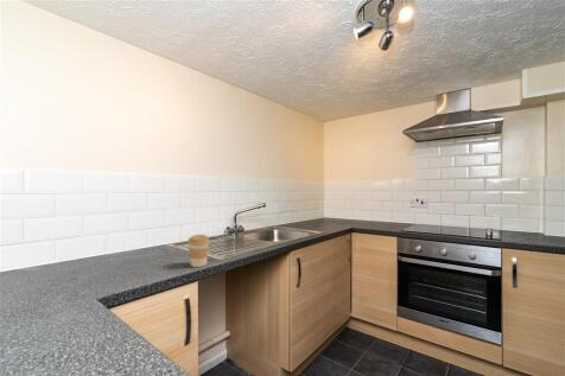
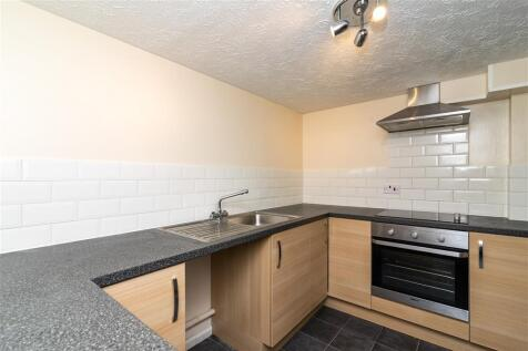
- coffee cup (198, 250)
